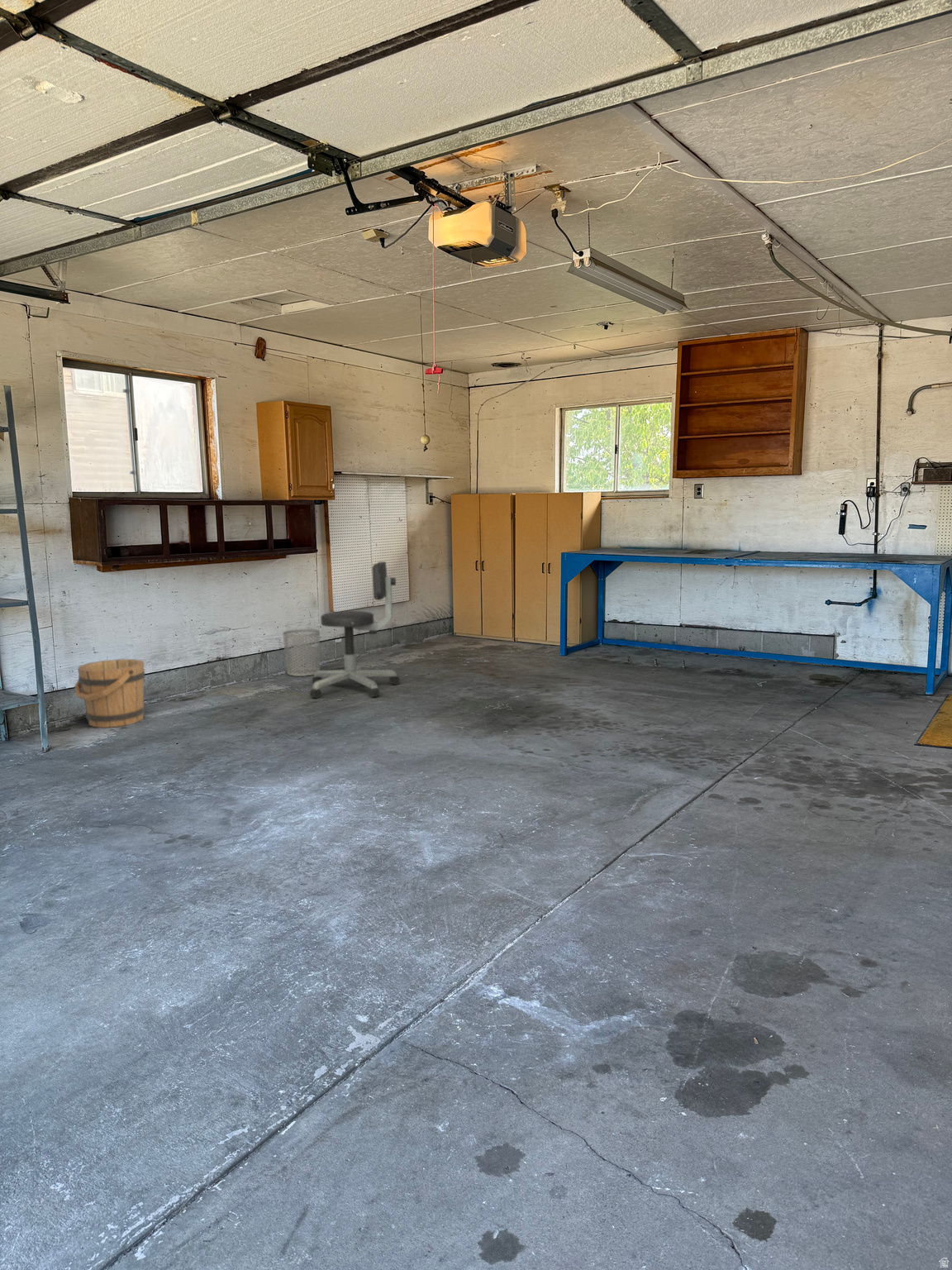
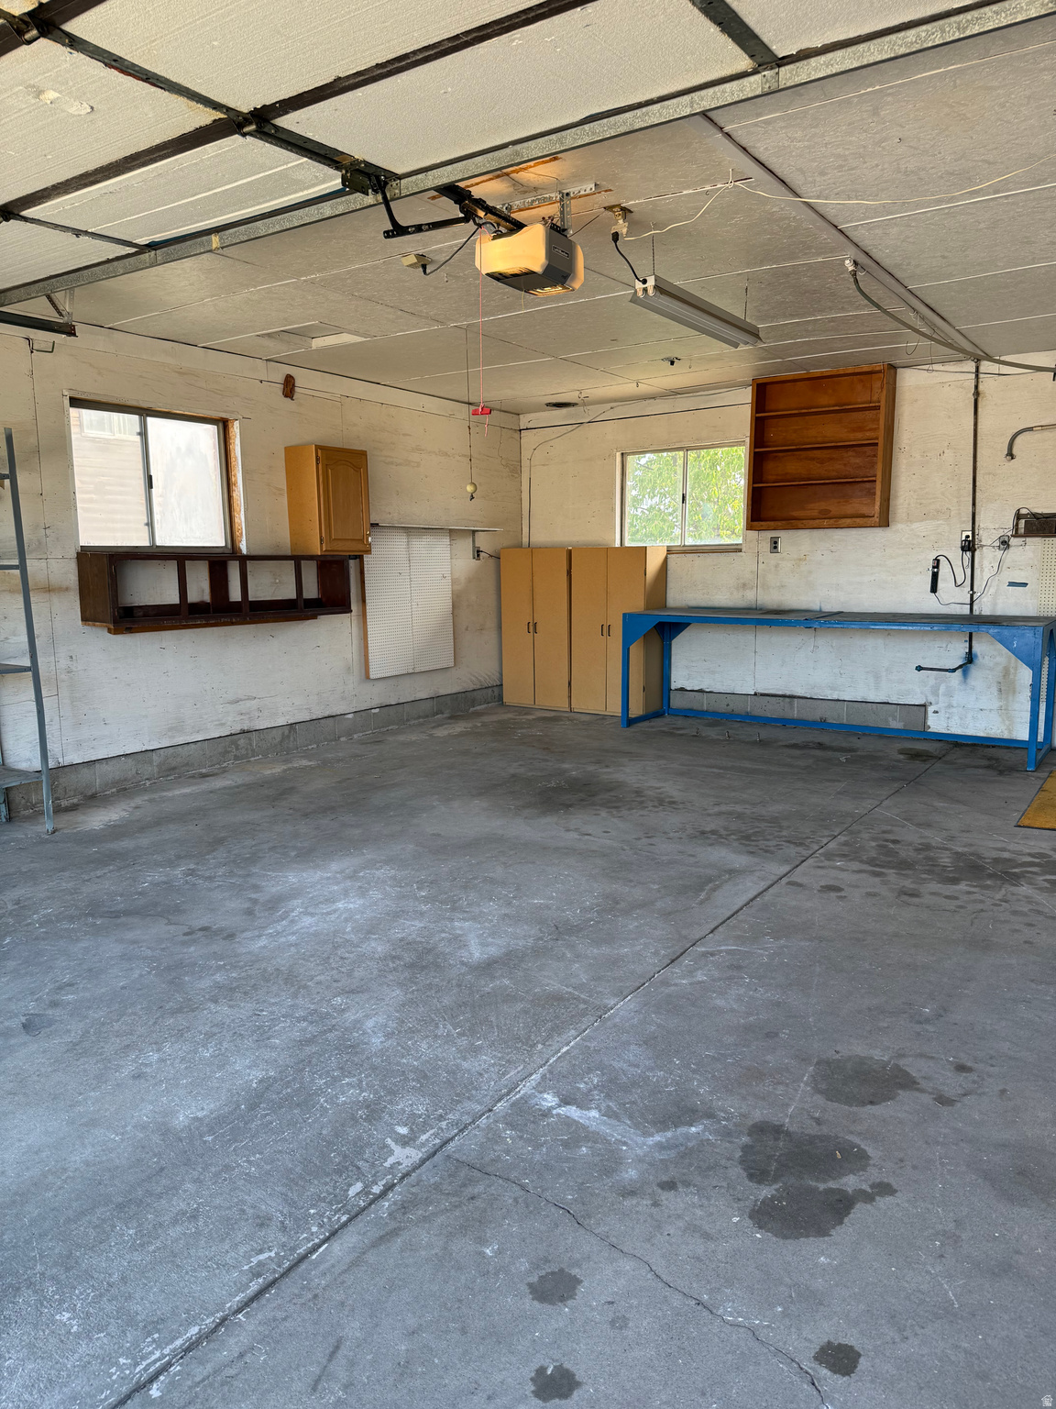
- bucket (112, 693)
- waste bin (302, 652)
- office chair (351, 626)
